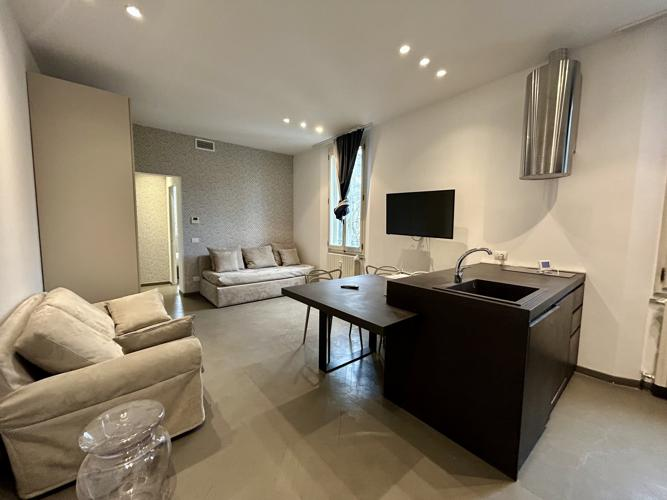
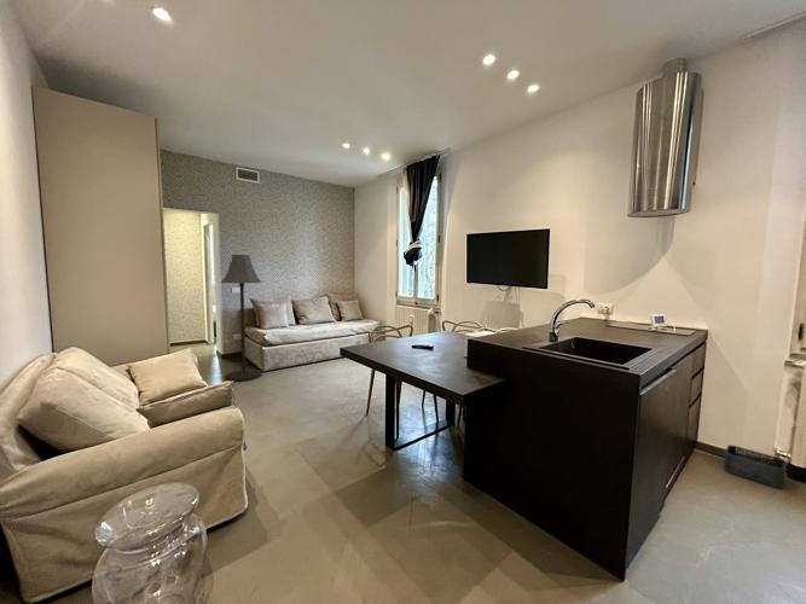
+ storage bin (754, 465)
+ floor lamp (242, 315)
